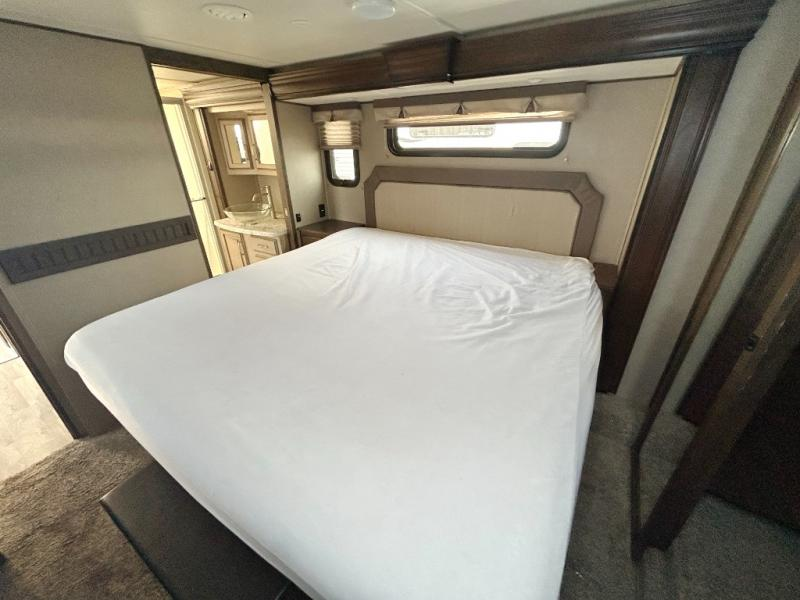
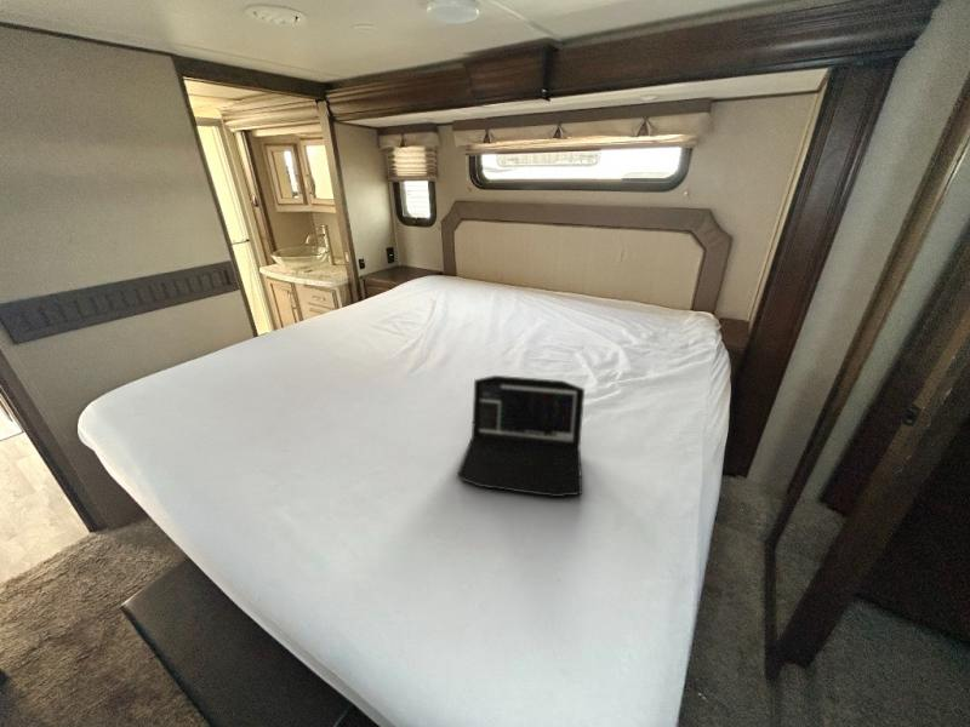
+ laptop (523, 431)
